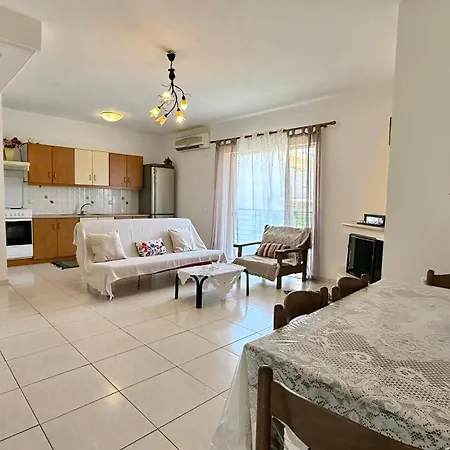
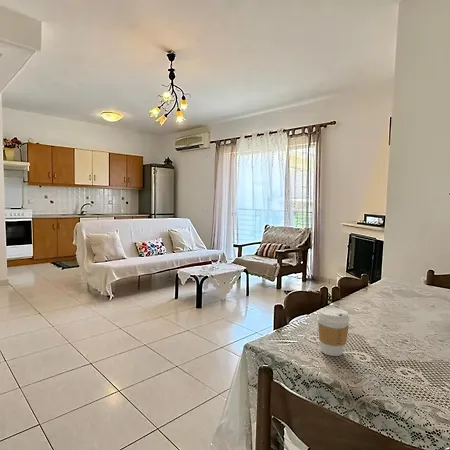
+ coffee cup (332, 330)
